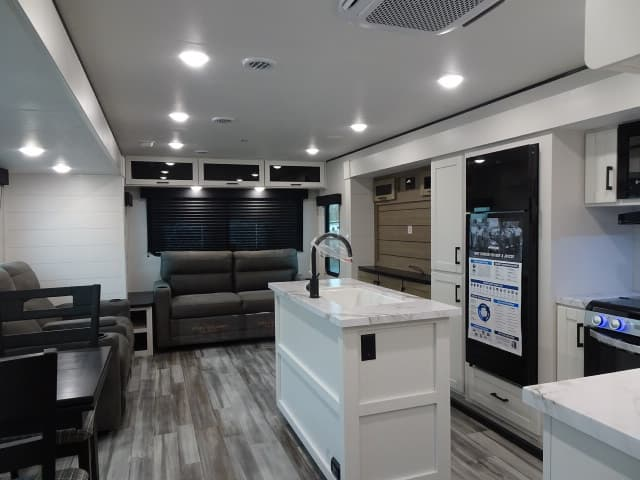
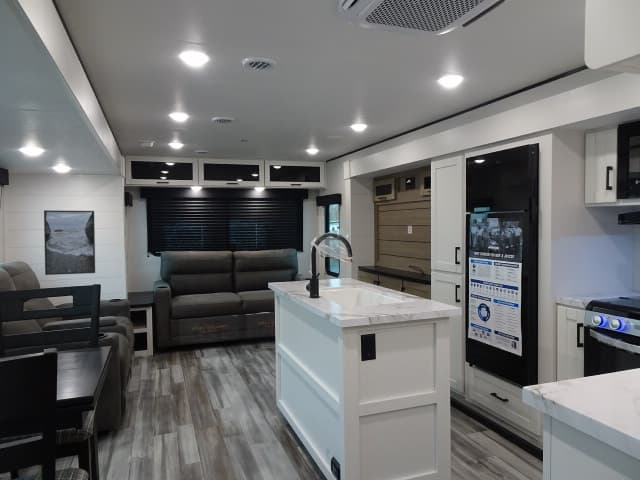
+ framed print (70, 242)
